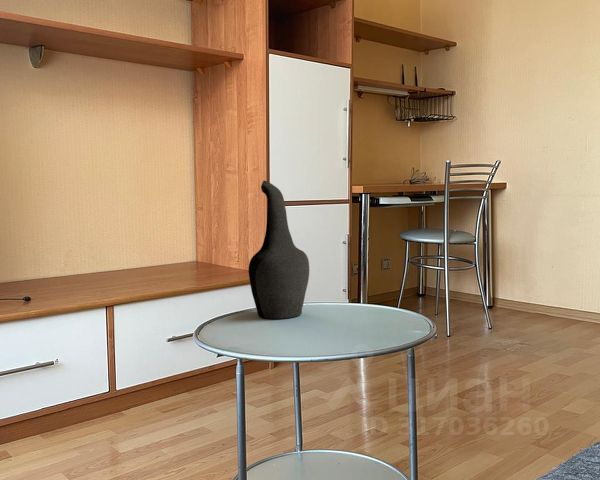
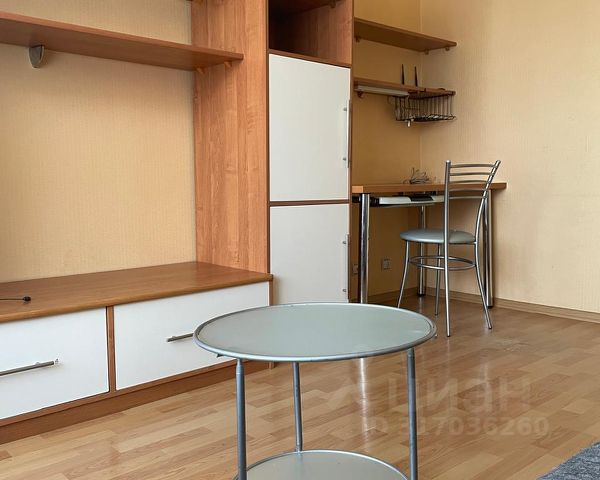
- decorative vase (278, 247)
